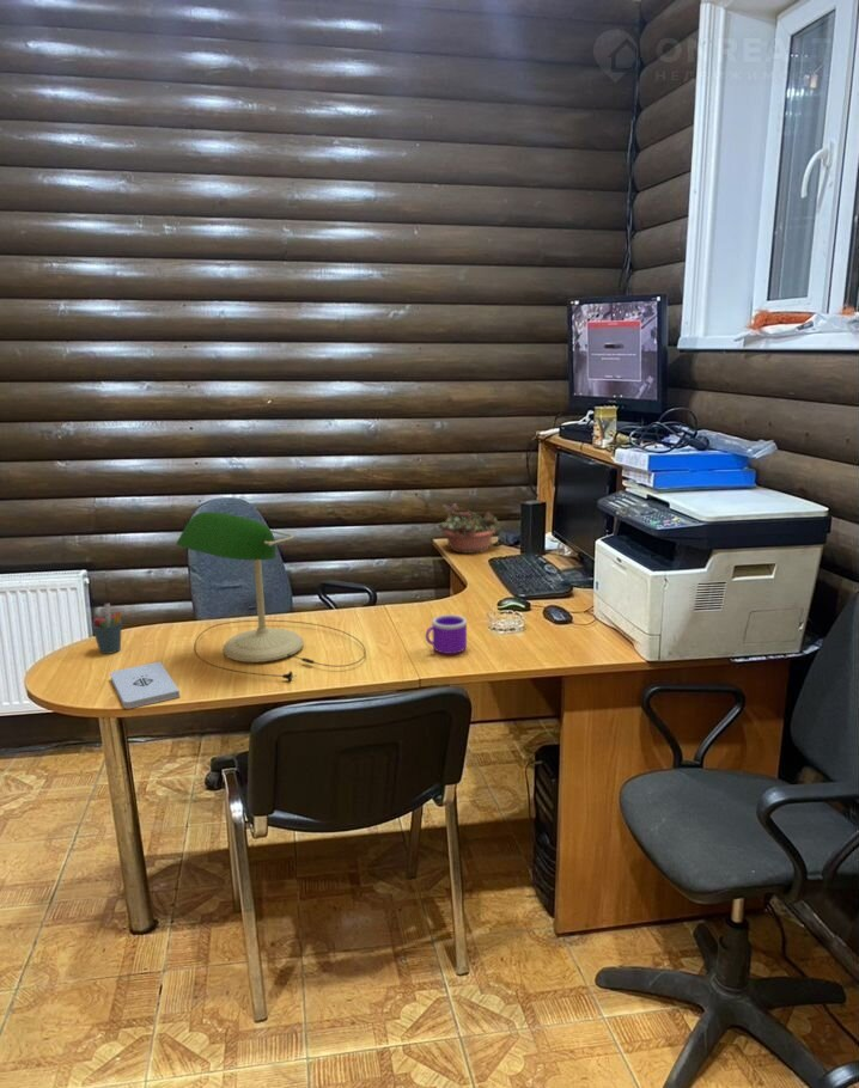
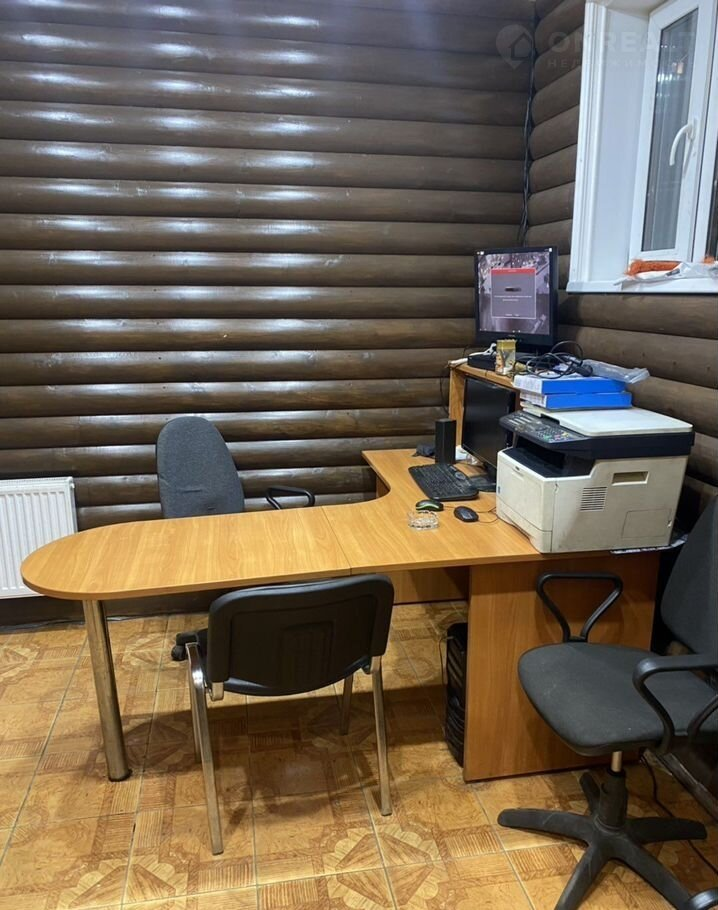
- succulent planter (469, 526)
- desk lamp (262, 583)
- pen holder (108, 629)
- mug (445, 635)
- notepad (144, 684)
